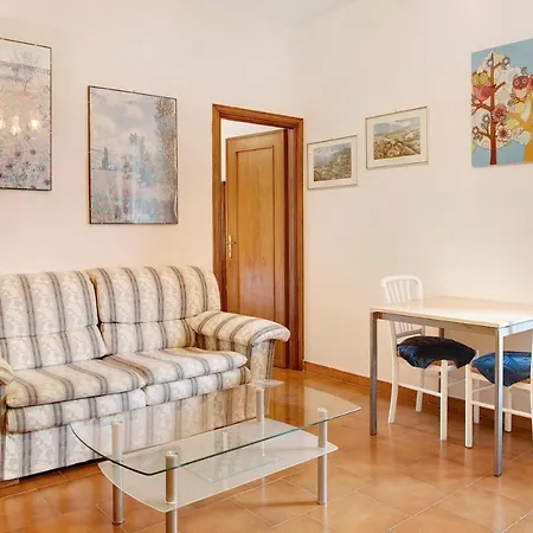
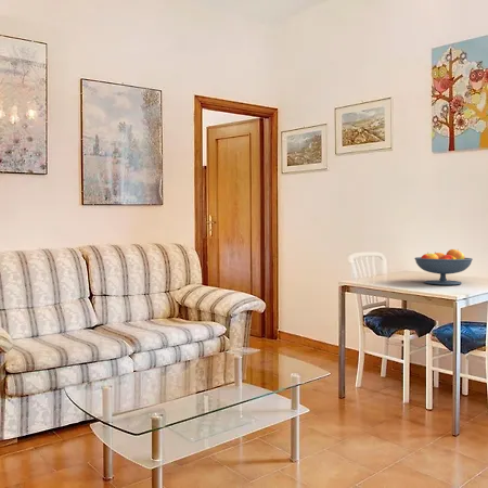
+ fruit bowl (442, 266)
